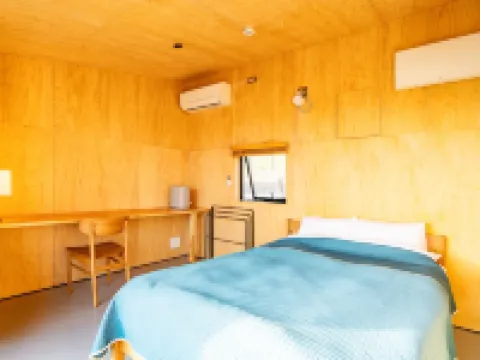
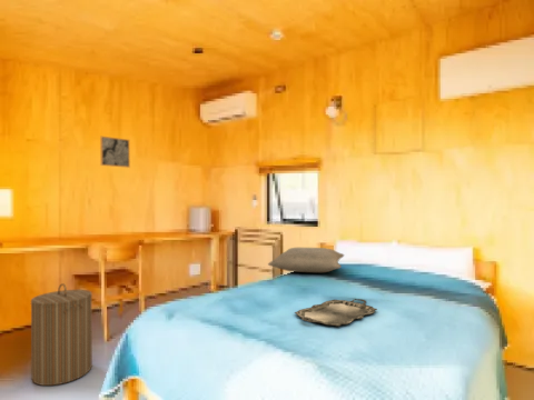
+ serving tray (336, 311)
+ pillow (308, 259)
+ wall art (115, 152)
+ laundry hamper (62, 328)
